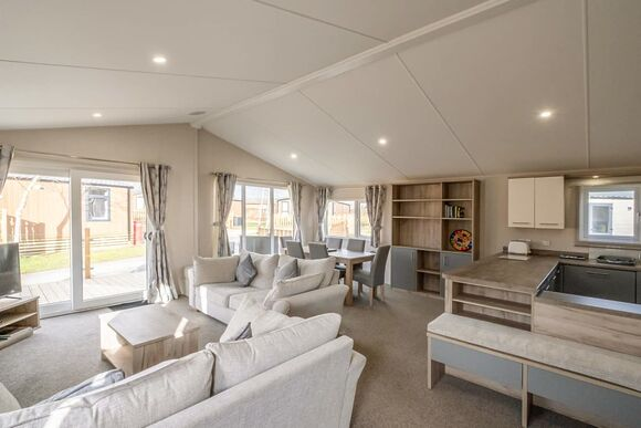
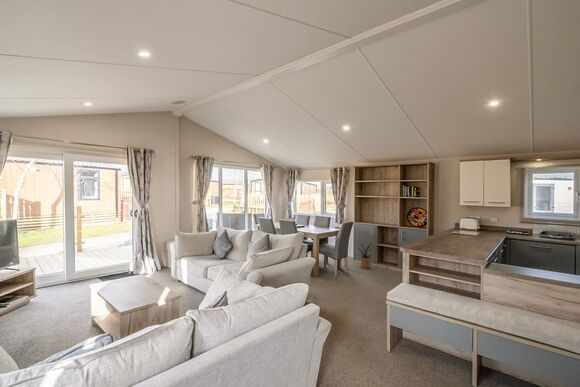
+ house plant (365, 254)
